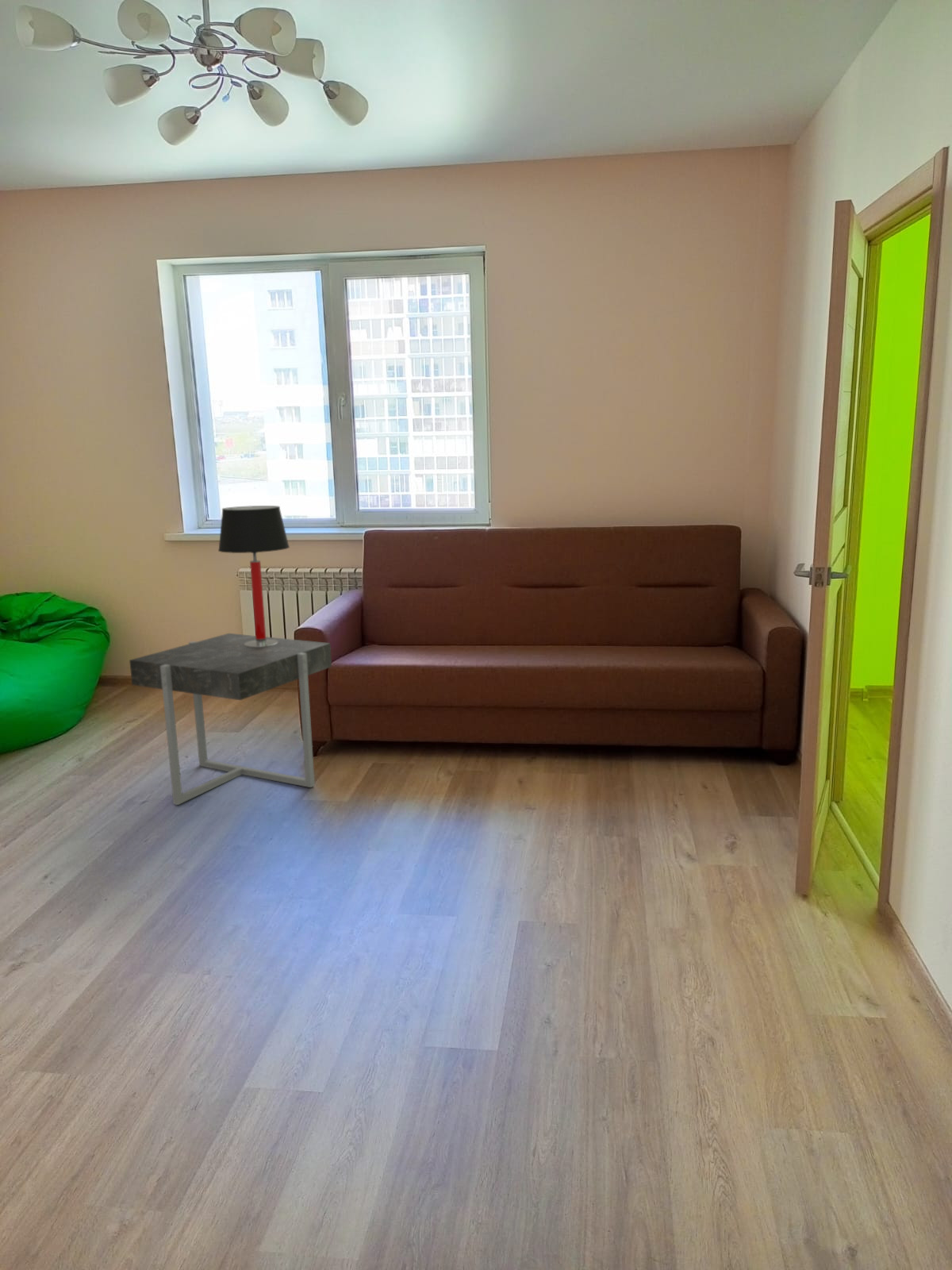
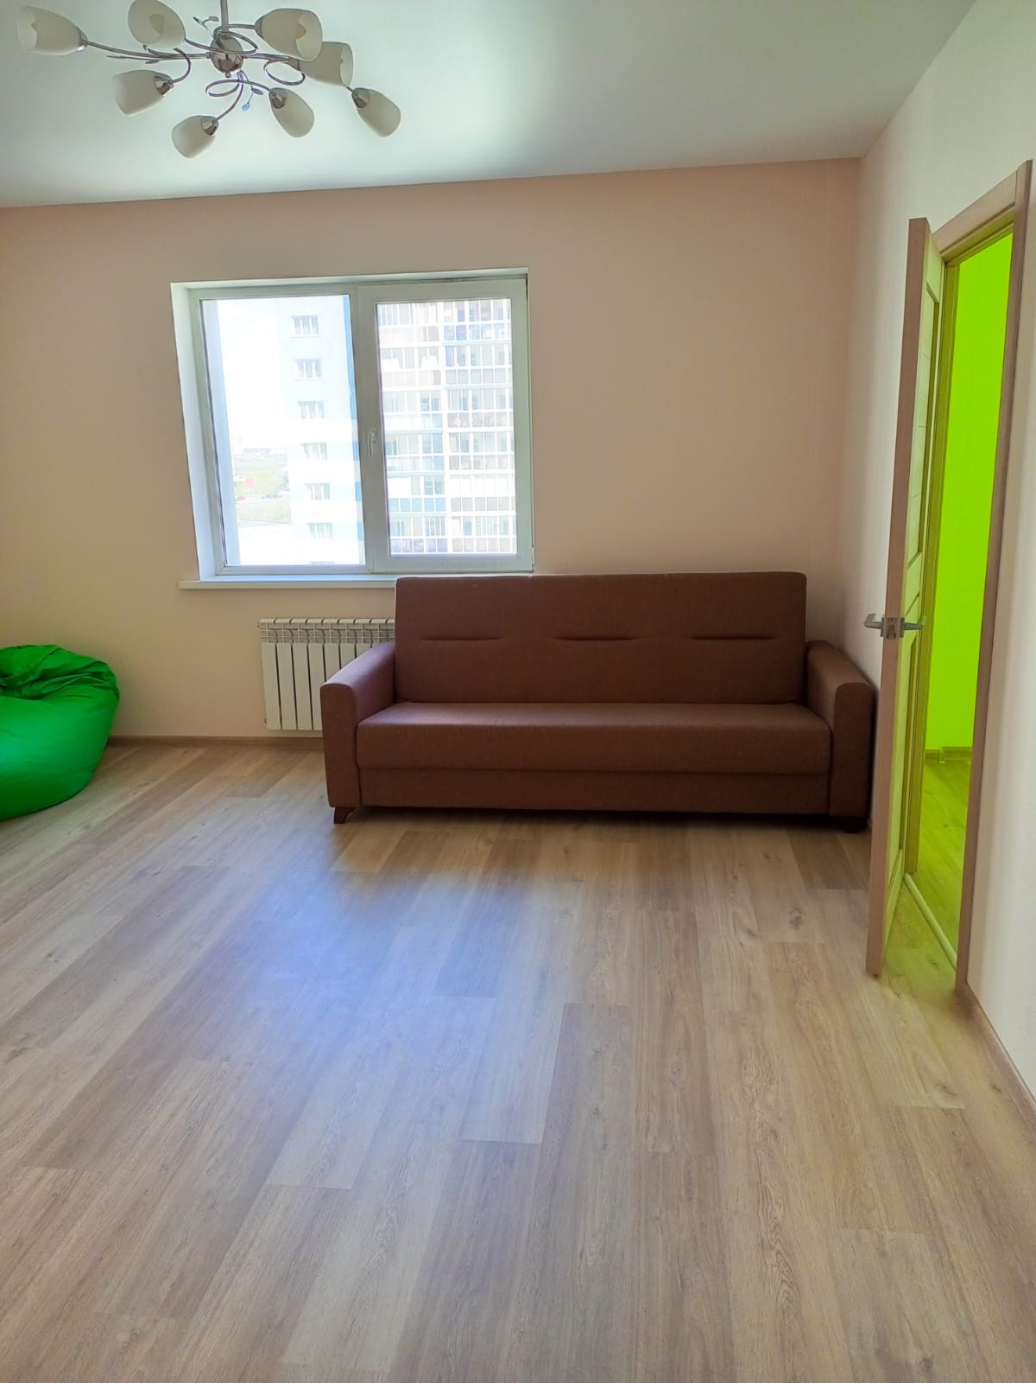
- side table (236, 699)
- table lamp (256, 575)
